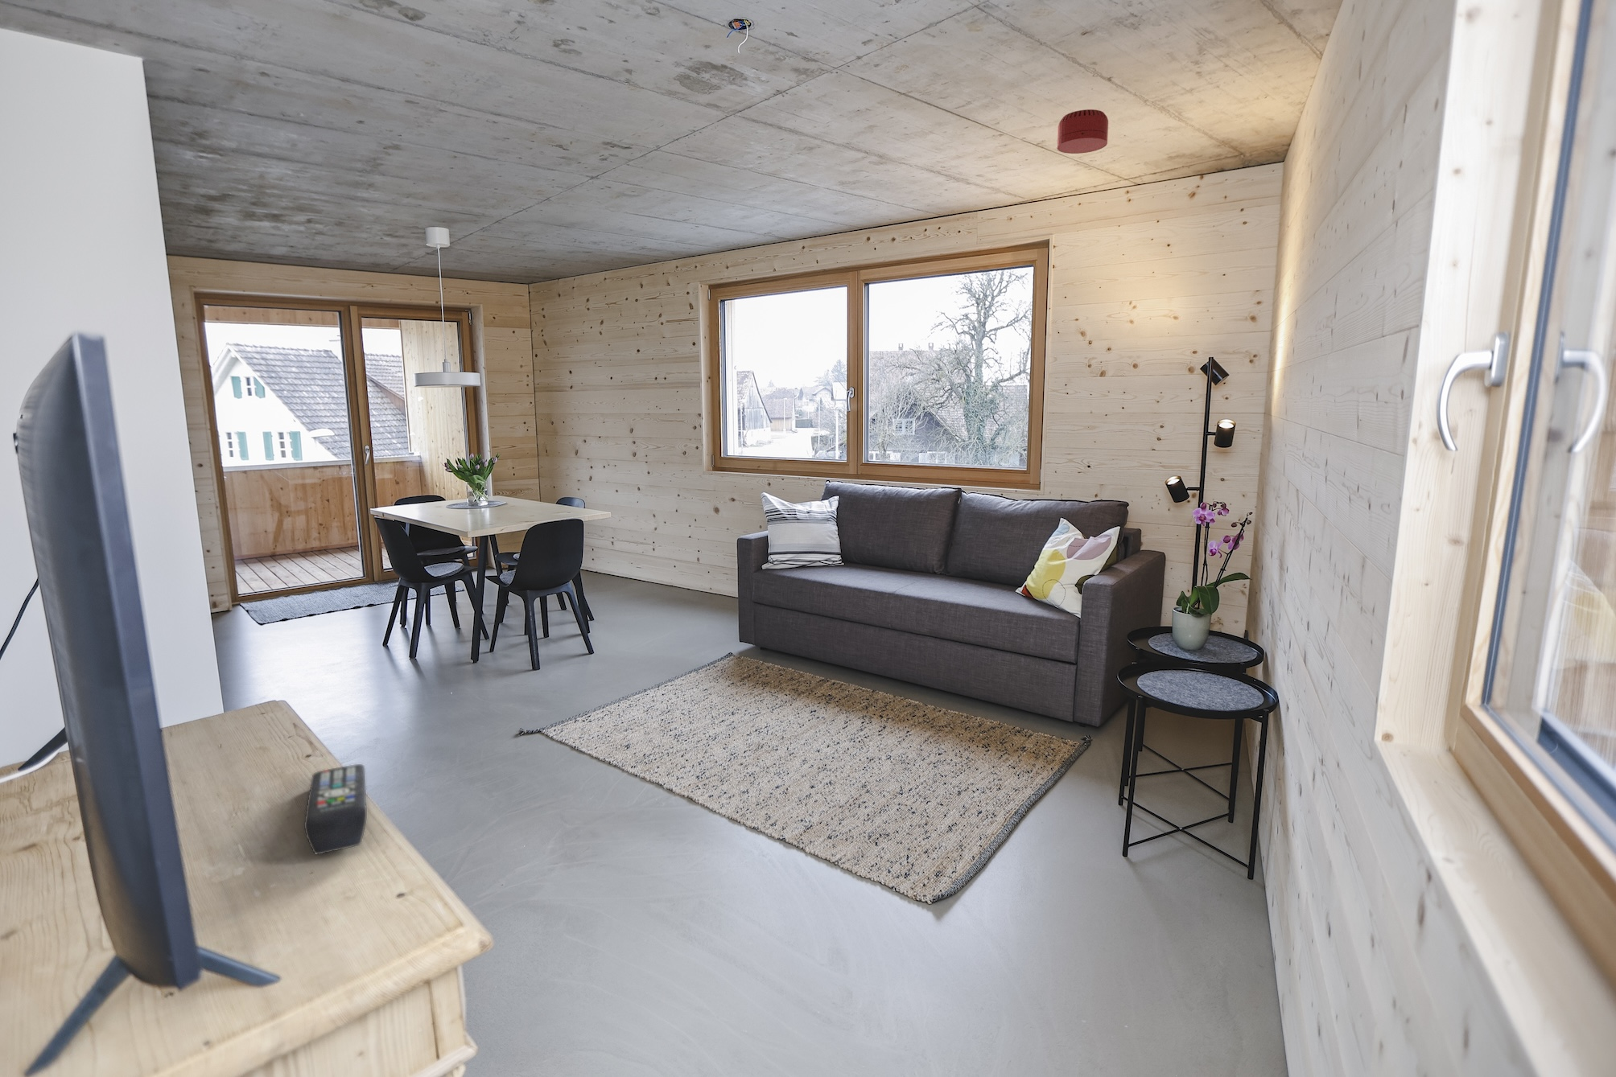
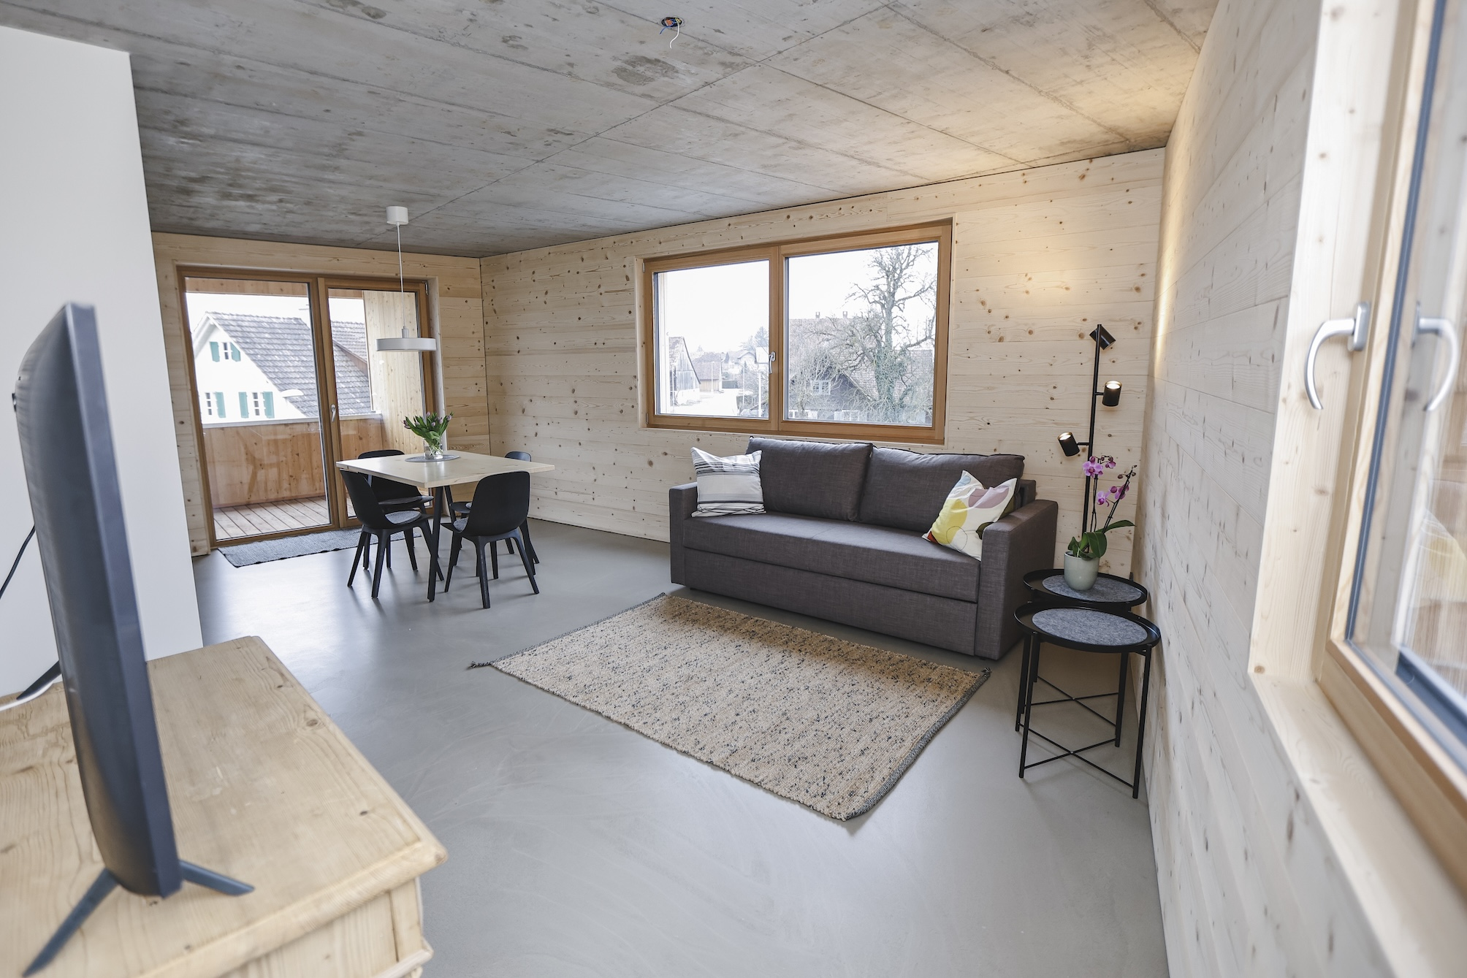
- smoke detector (1082, 130)
- remote control (337, 799)
